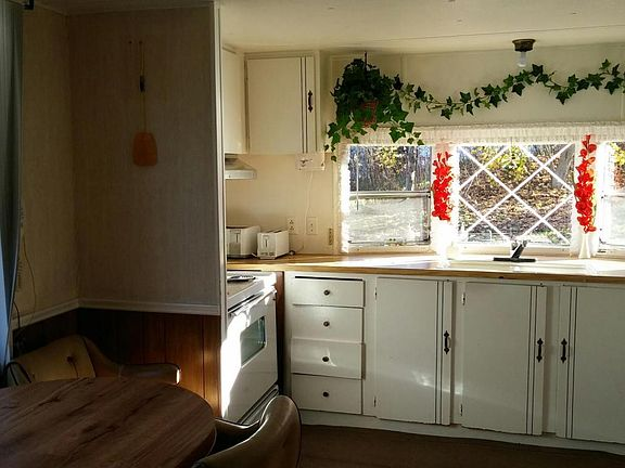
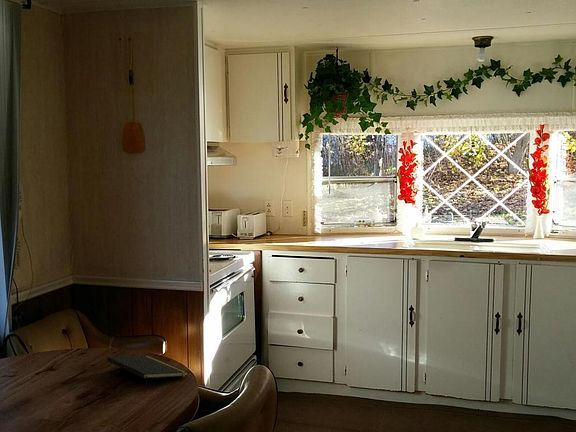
+ notepad (147, 366)
